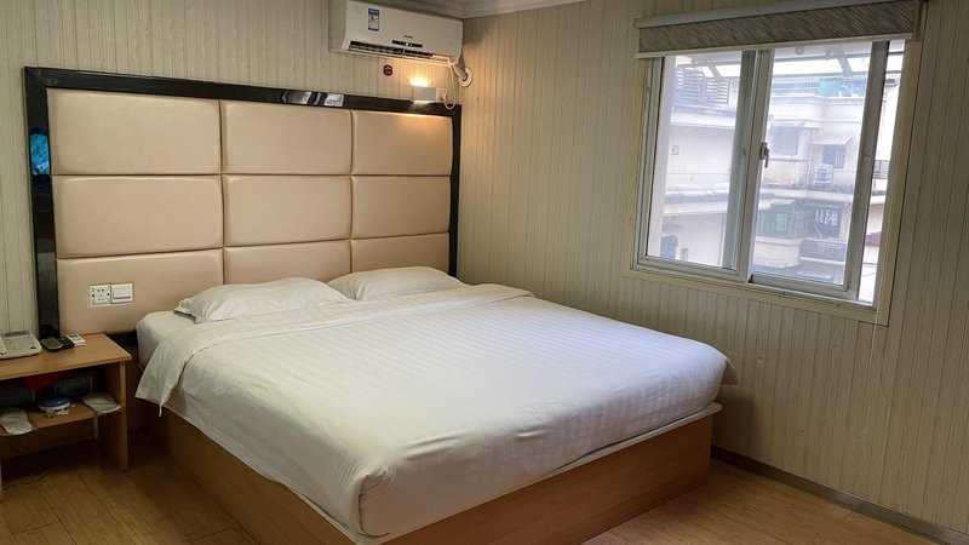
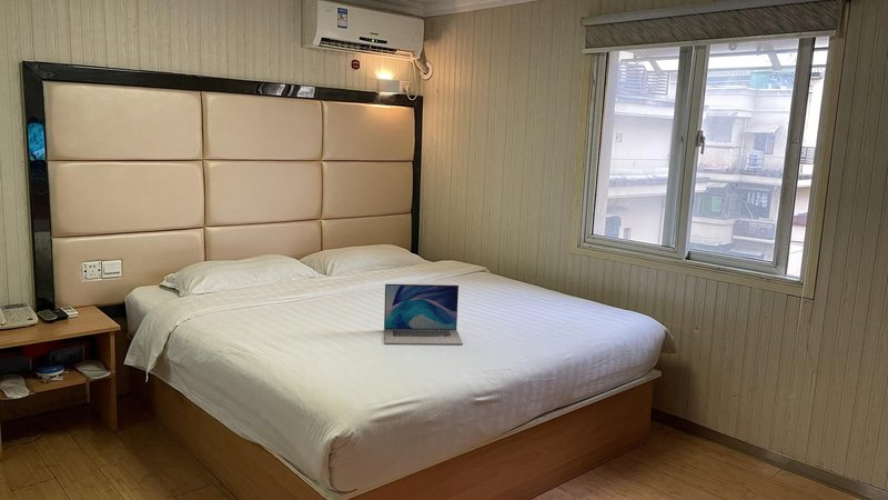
+ laptop (423, 313)
